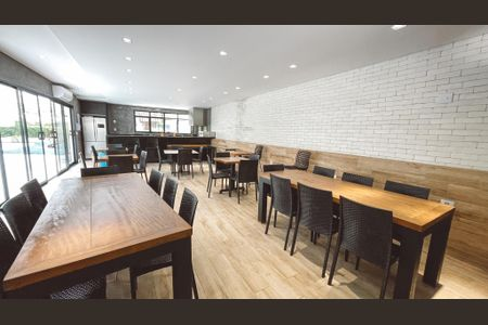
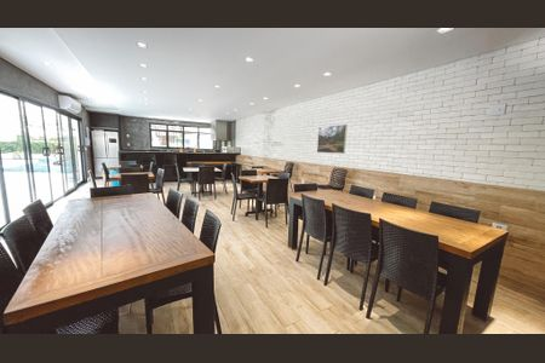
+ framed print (331, 139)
